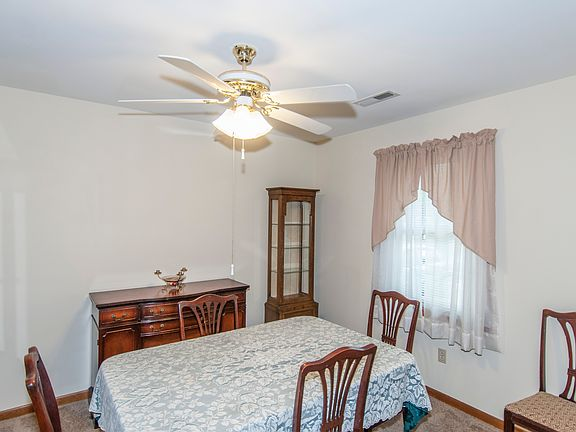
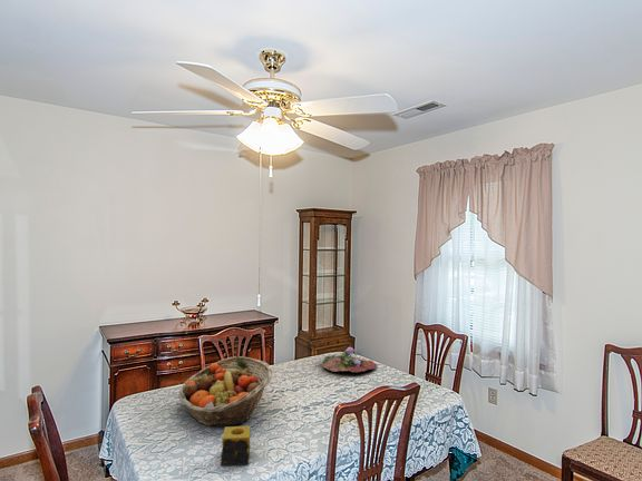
+ candle (235, 444)
+ fruit basket (226, 389)
+ potted flower (349, 356)
